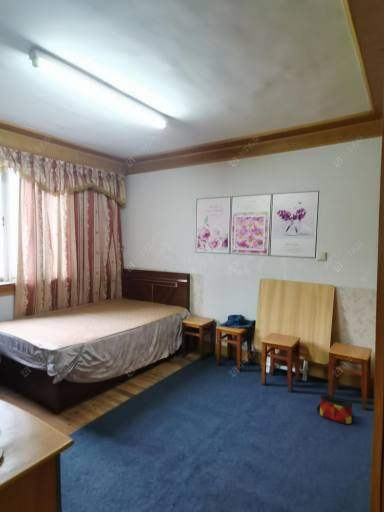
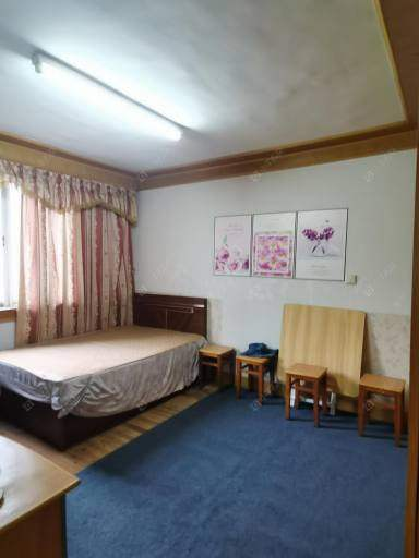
- bag (334, 407)
